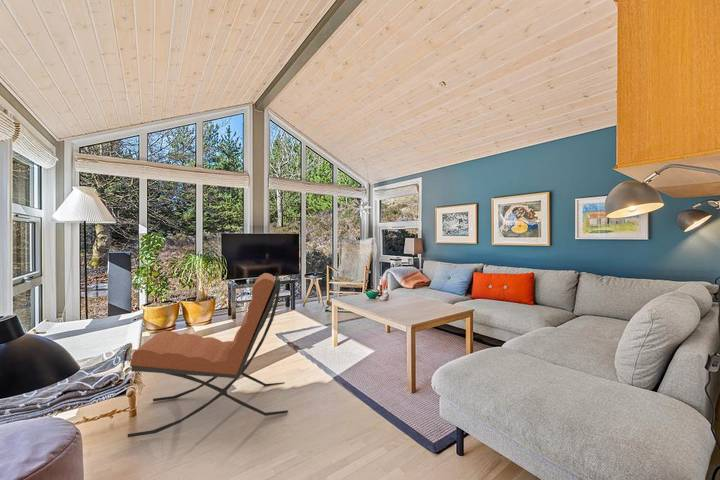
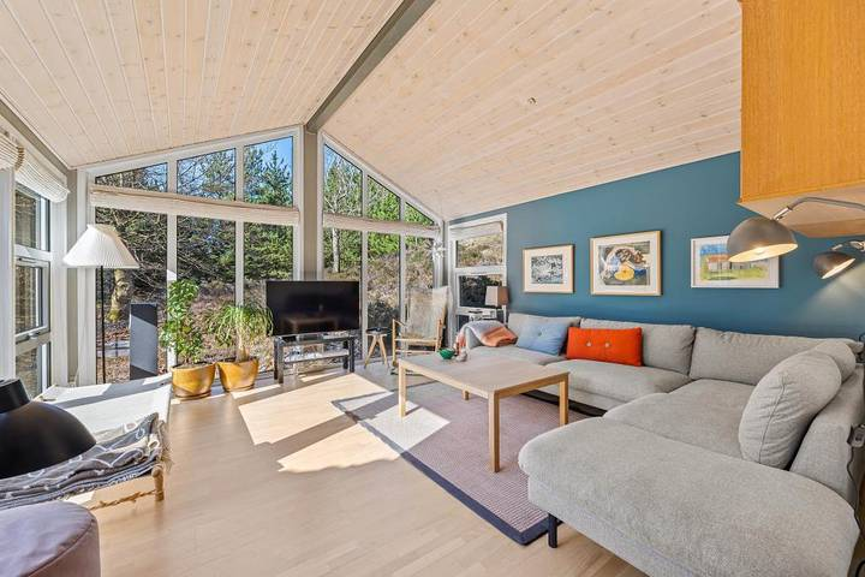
- lounge chair (218, 341)
